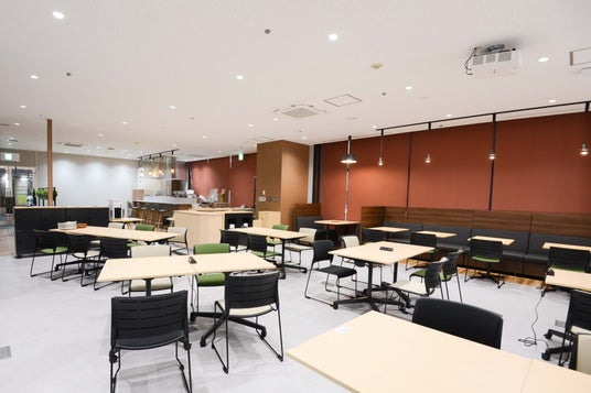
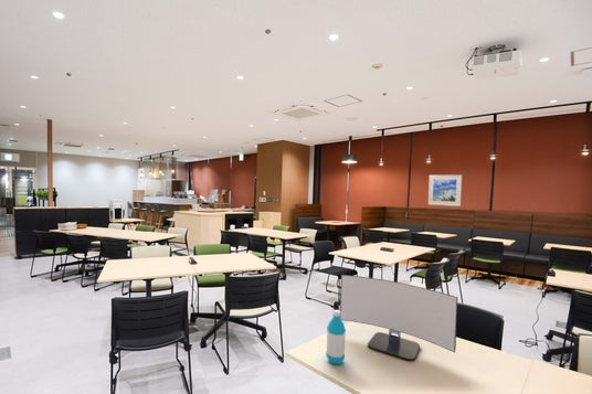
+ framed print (444, 190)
+ water bottle (336, 336)
+ computer monitor (394, 315)
